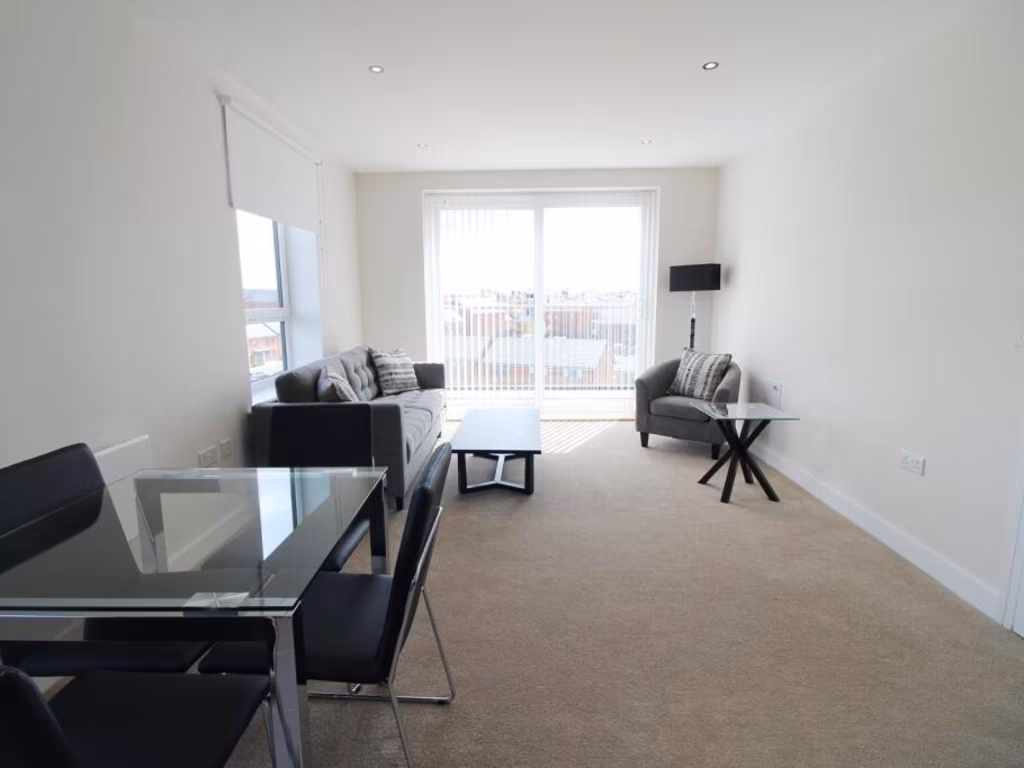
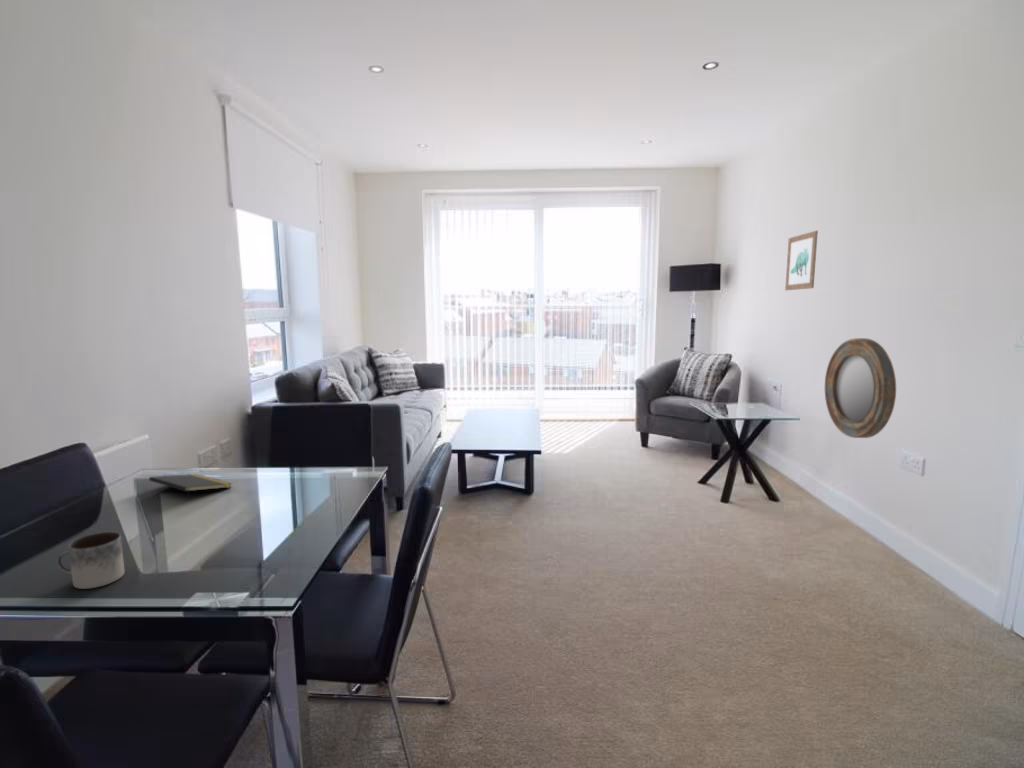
+ mug (89, 560)
+ wall art (800, 262)
+ home mirror (856, 388)
+ notepad (190, 482)
